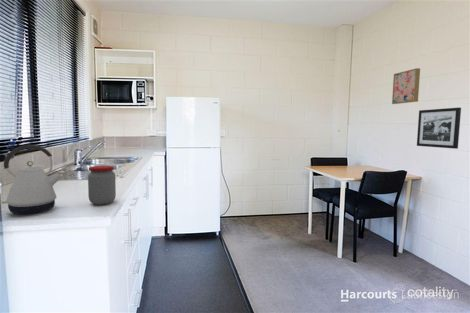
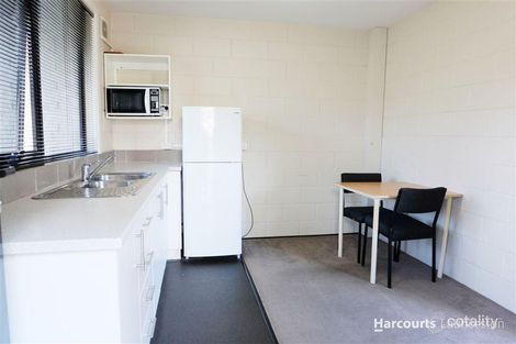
- wall art (405, 87)
- picture frame (437, 128)
- kettle (33, 177)
- jar (102, 184)
